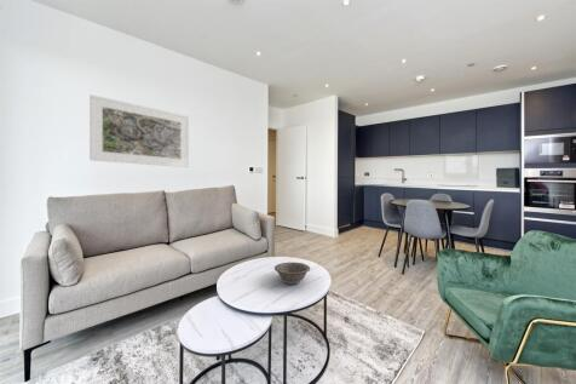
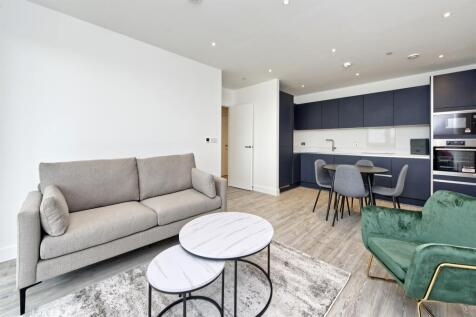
- decorative bowl (292, 274)
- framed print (145, 134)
